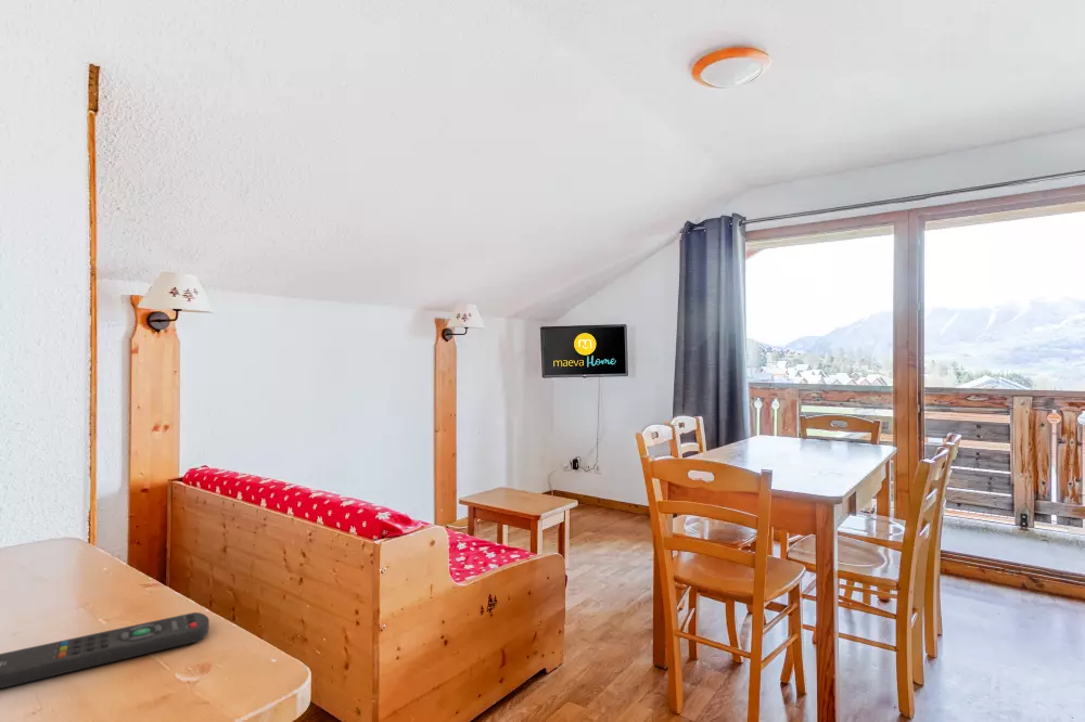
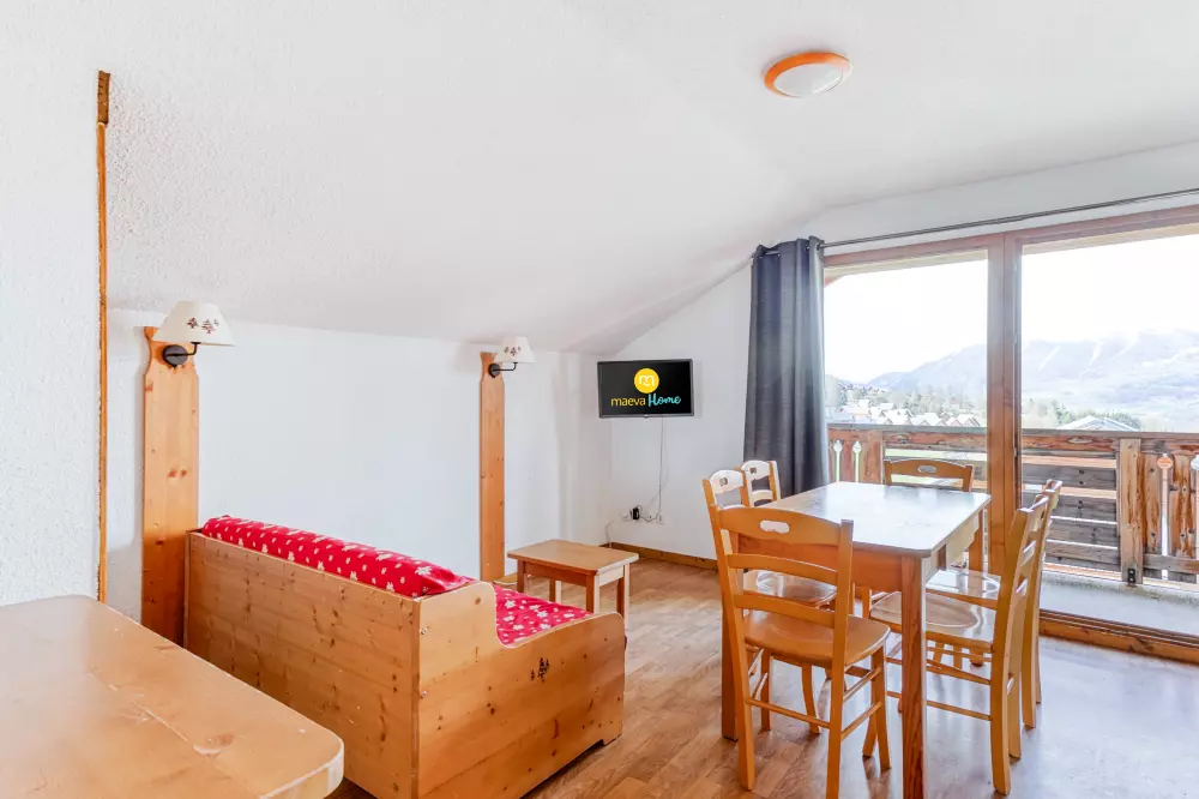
- remote control (101, 646)
